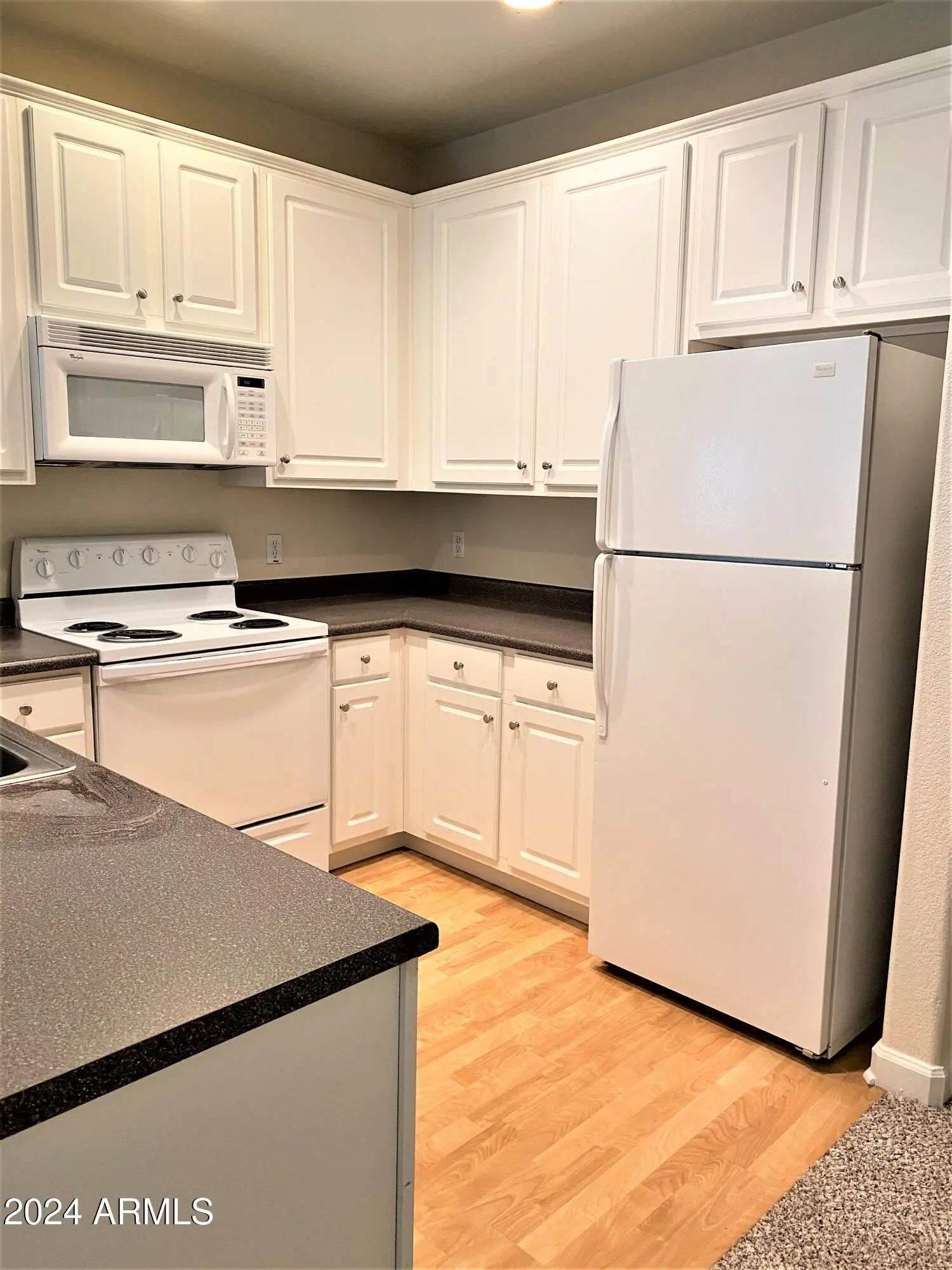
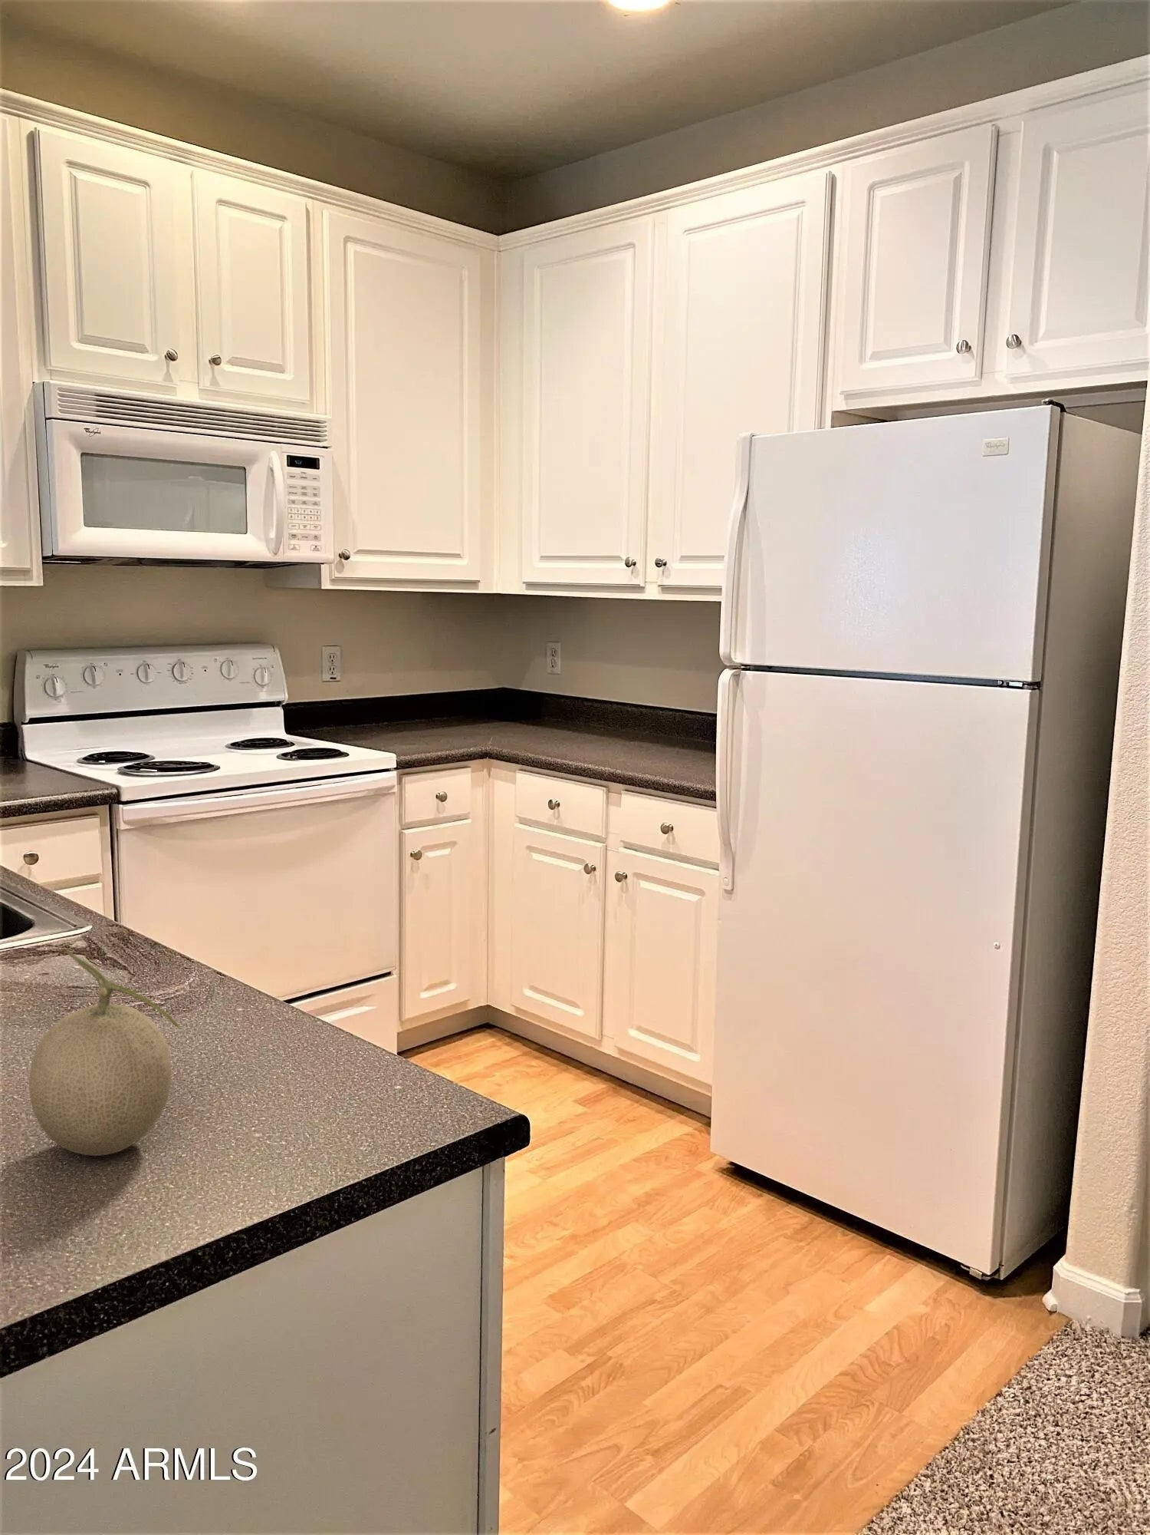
+ fruit (106, 1056)
